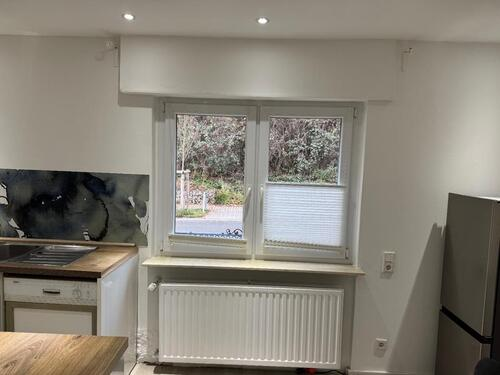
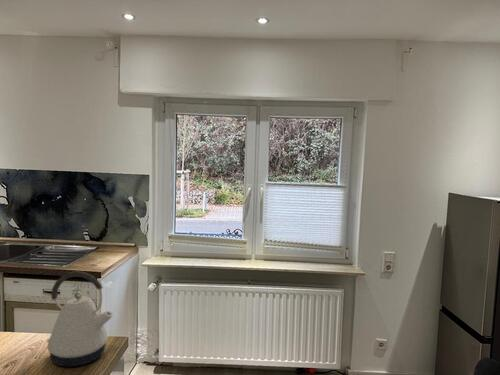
+ kettle (80, 313)
